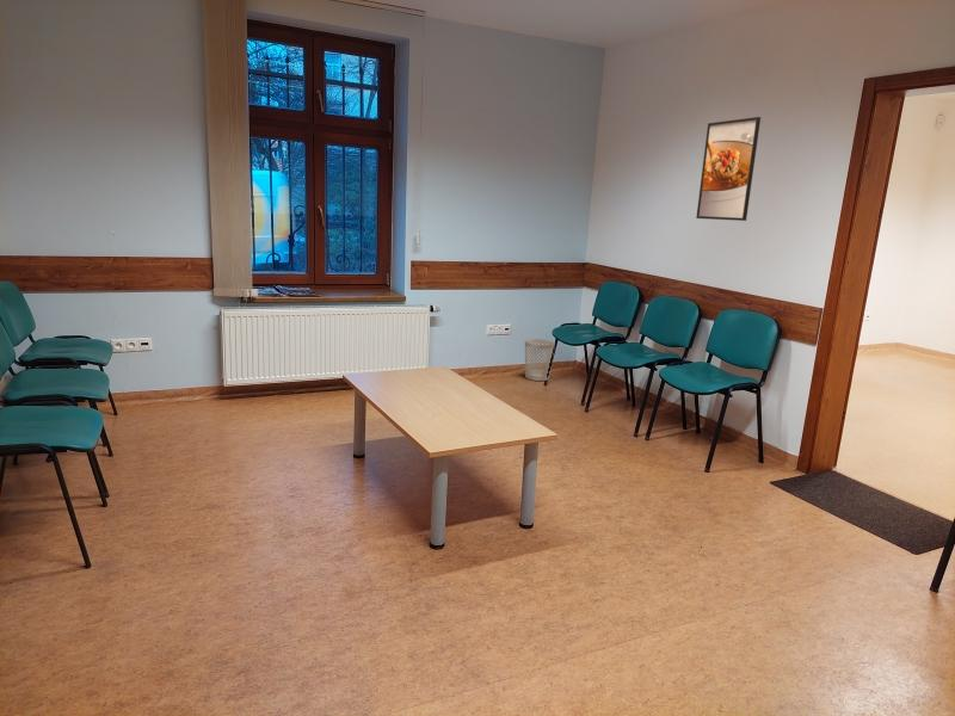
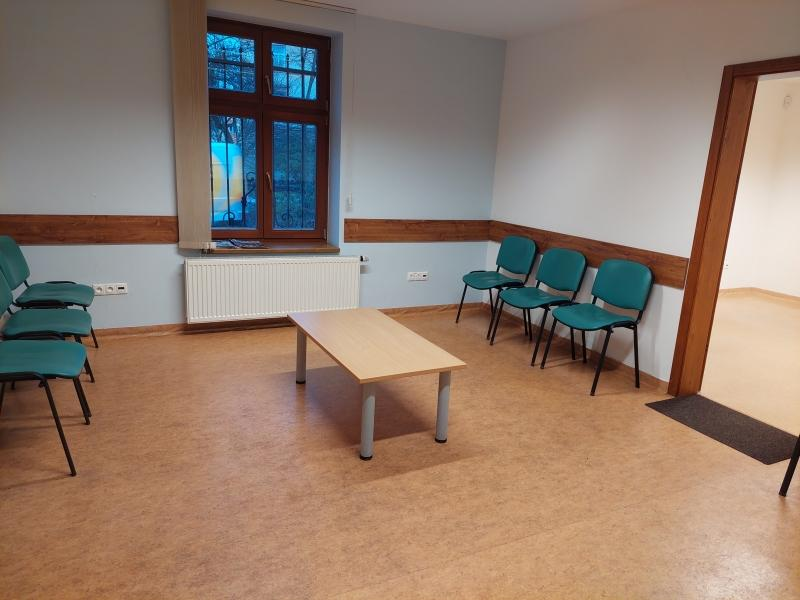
- wastebasket (538, 359)
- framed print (726, 171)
